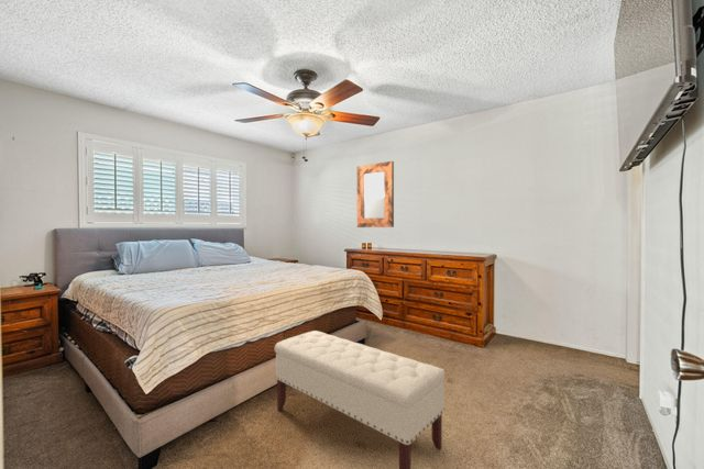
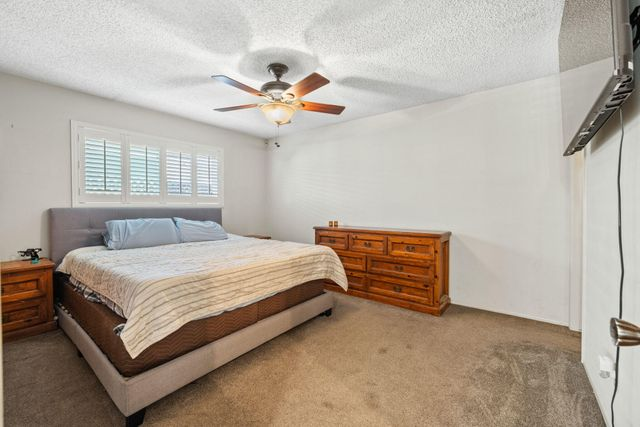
- bench (351, 390)
- home mirror (374, 196)
